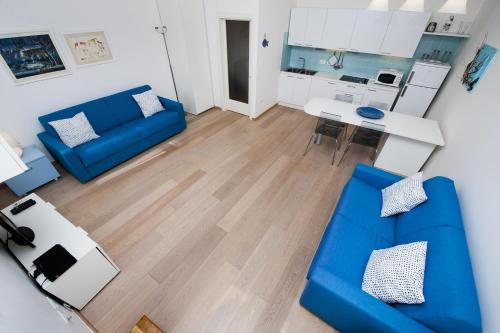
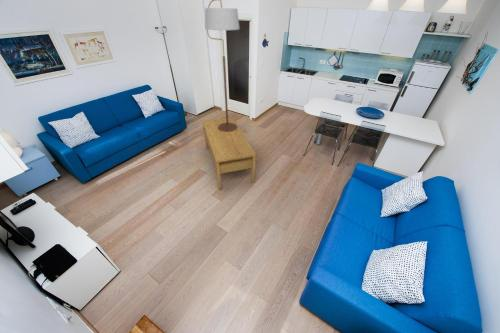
+ coffee table (226, 149)
+ floor lamp (224, 73)
